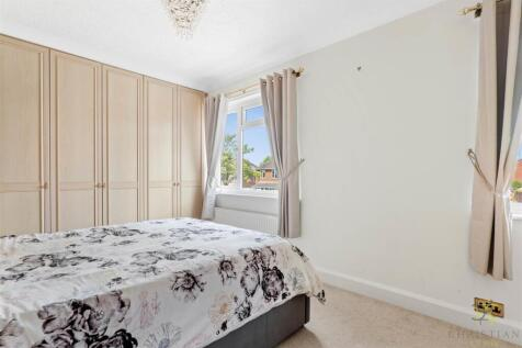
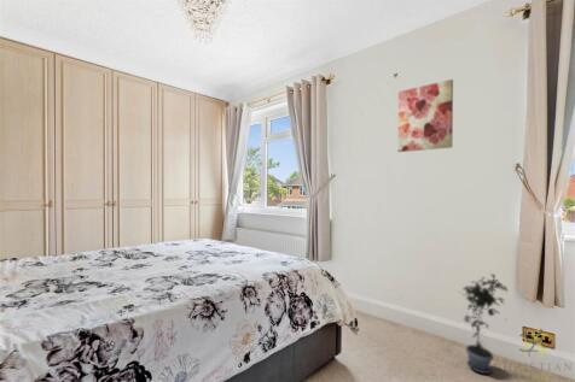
+ wall art (423, 117)
+ potted plant (480, 322)
